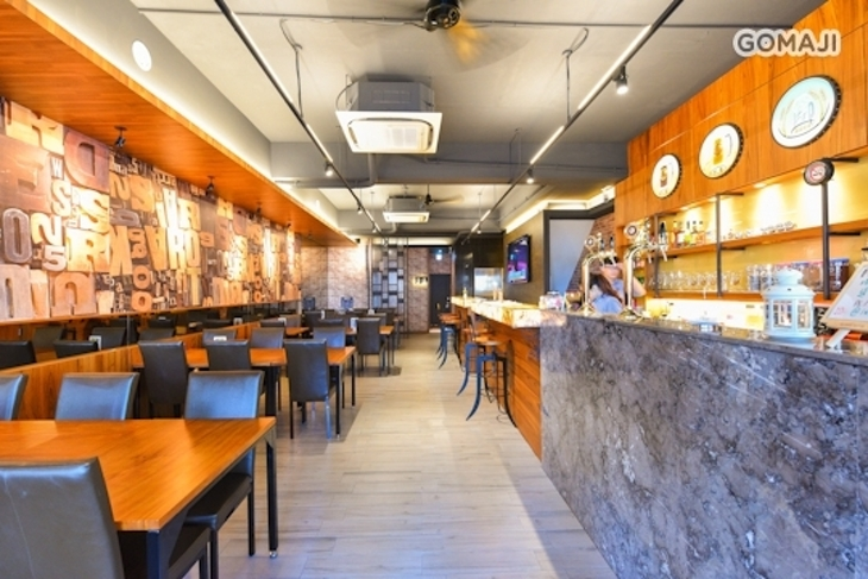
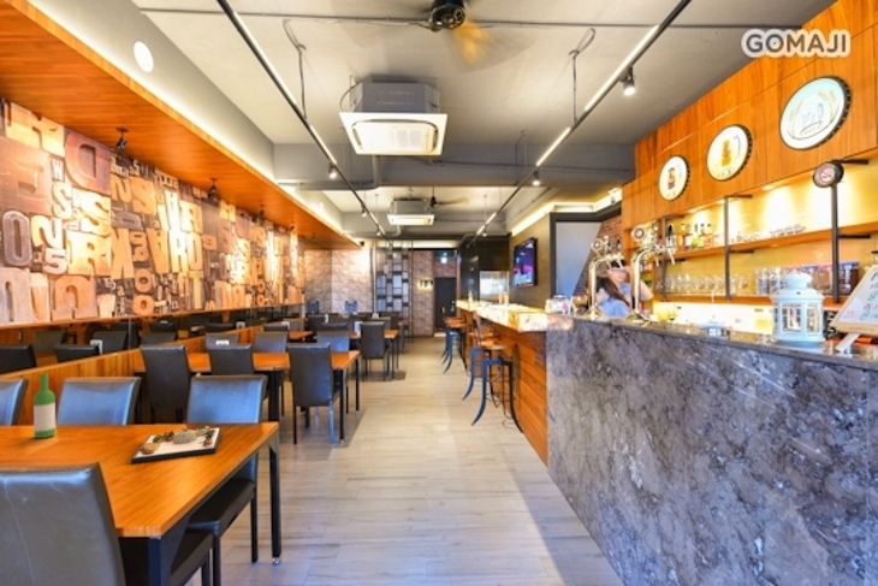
+ wine bottle (43, 404)
+ dinner plate (180, 438)
